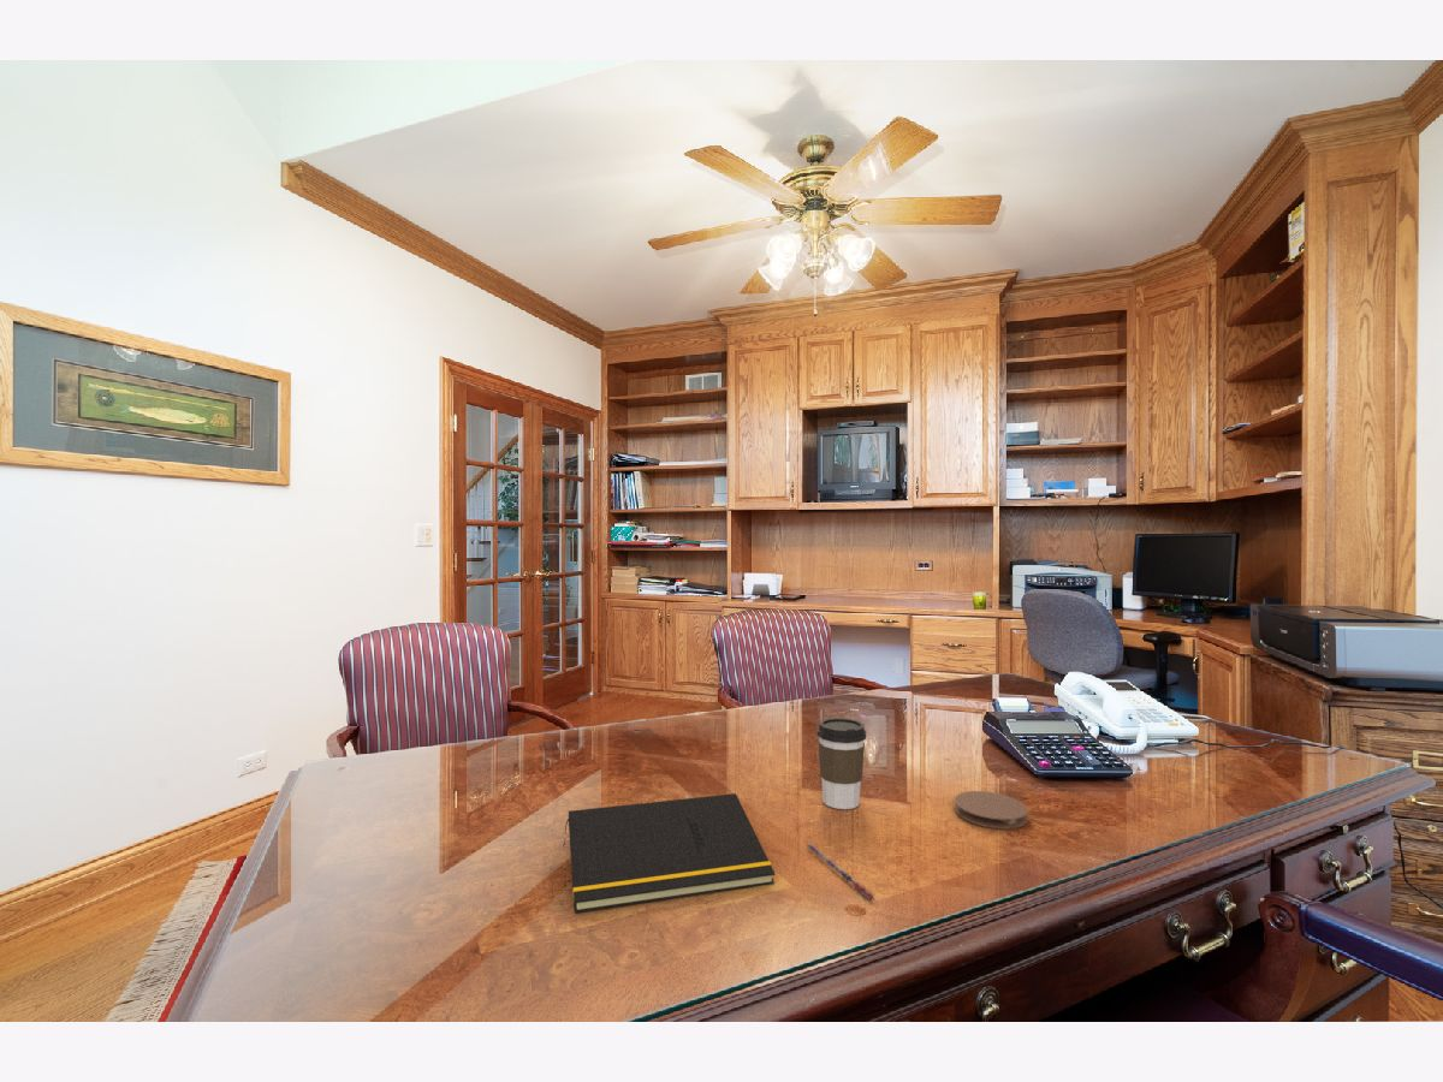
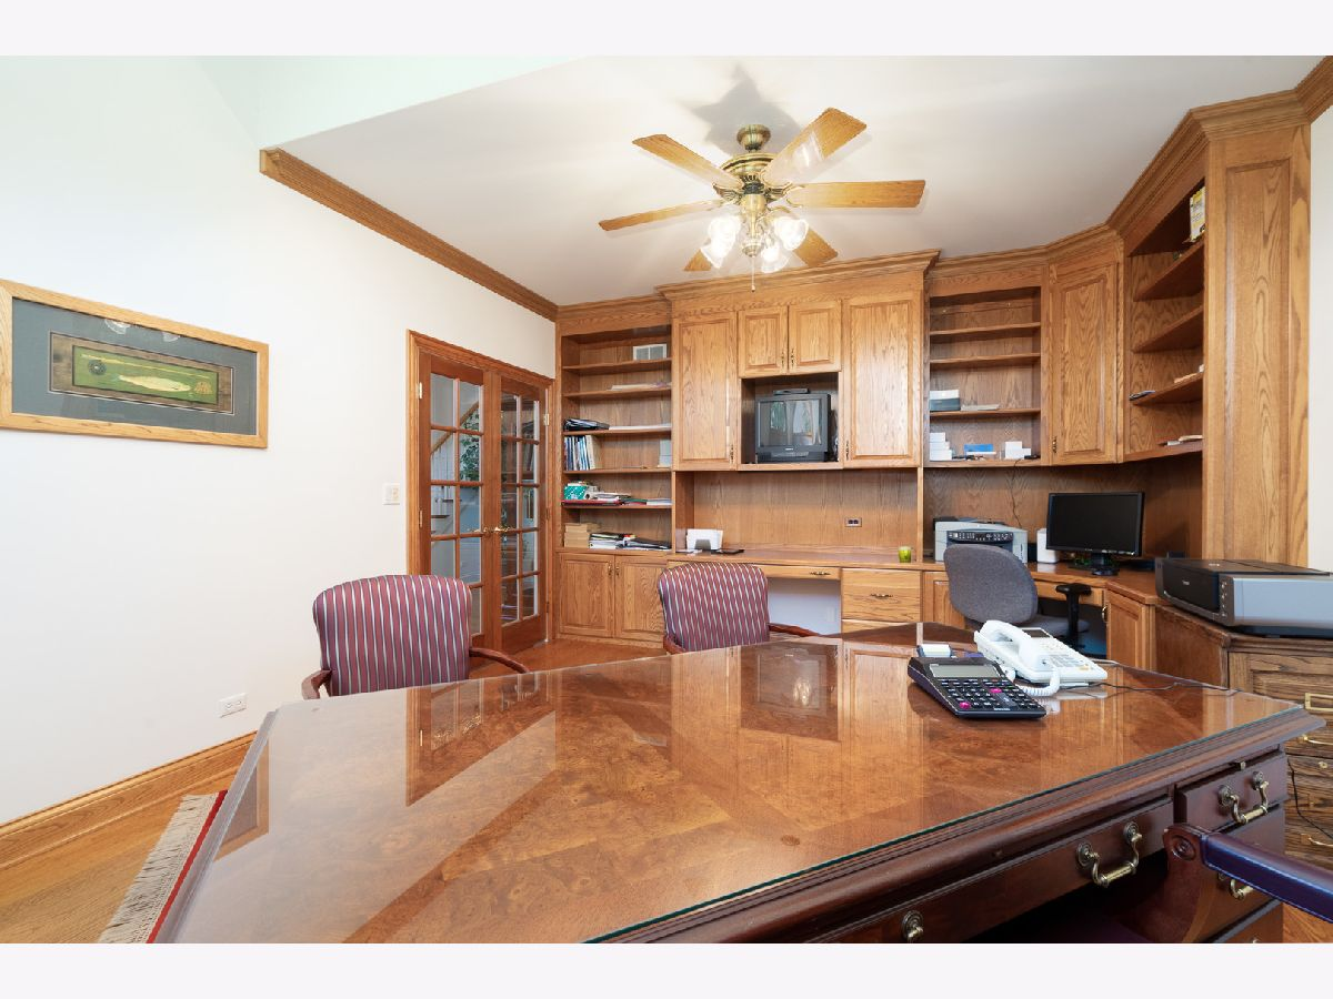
- notepad (665, 845)
- pen (837, 868)
- coaster (990, 808)
- coffee cup (841, 762)
